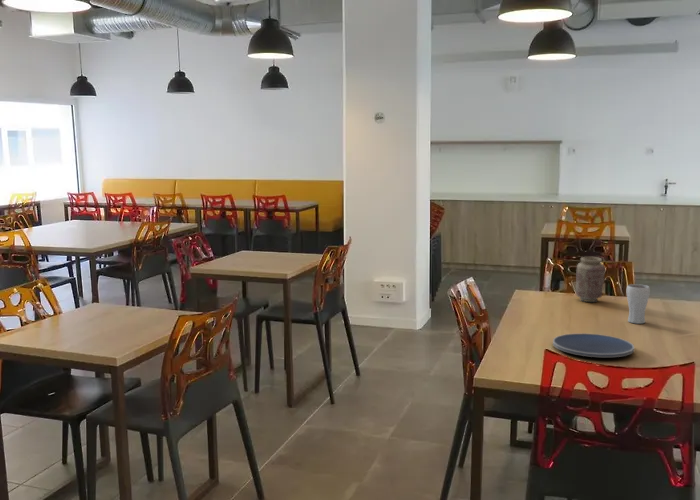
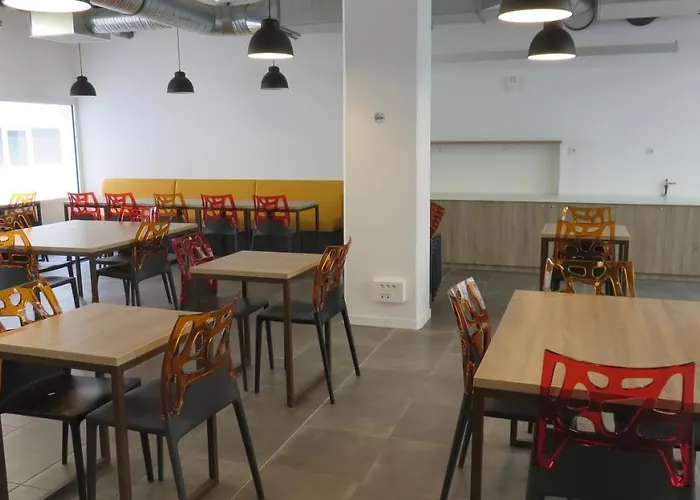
- drinking glass (637, 304)
- plate (592, 346)
- vase (590, 279)
